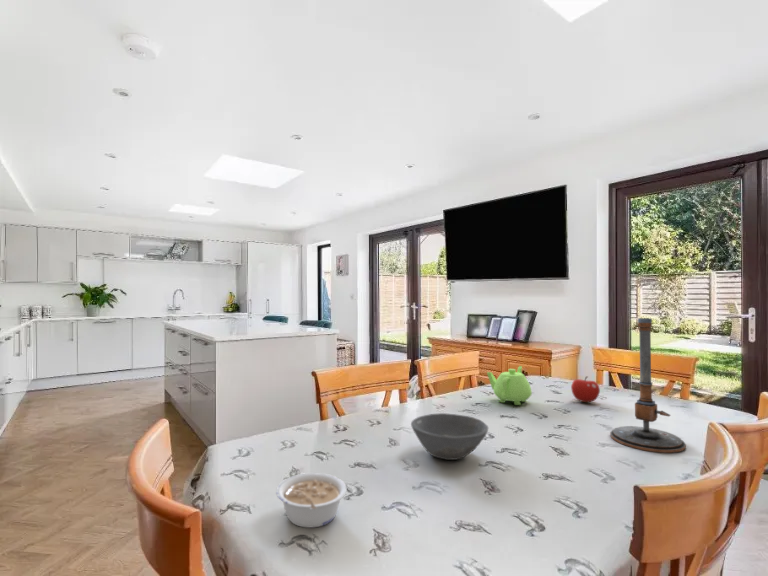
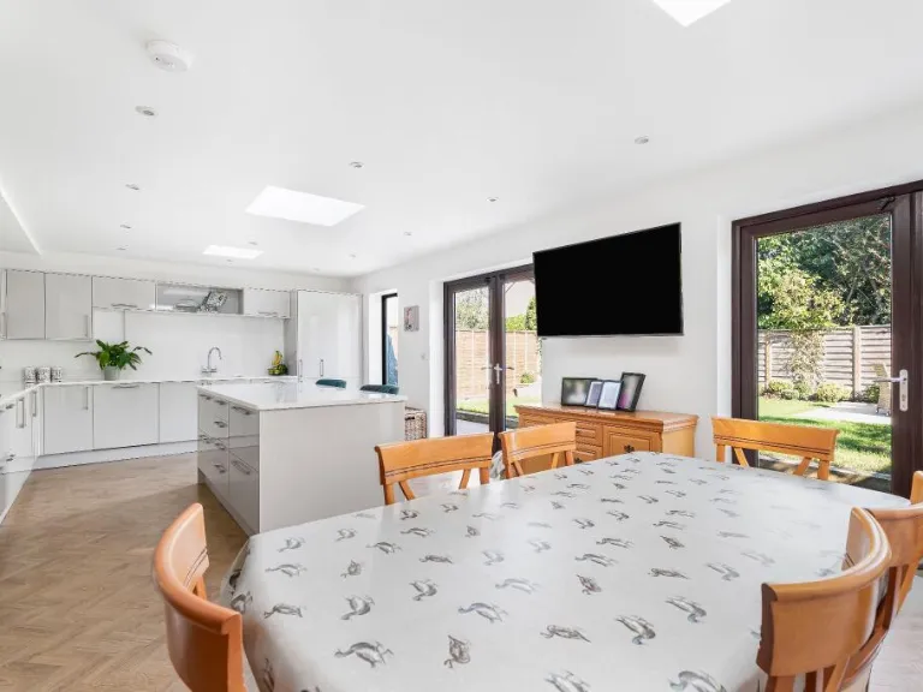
- candlestick (645, 379)
- legume (313, 499)
- fruit (585, 388)
- teapot (509, 384)
- bowl (449, 438)
